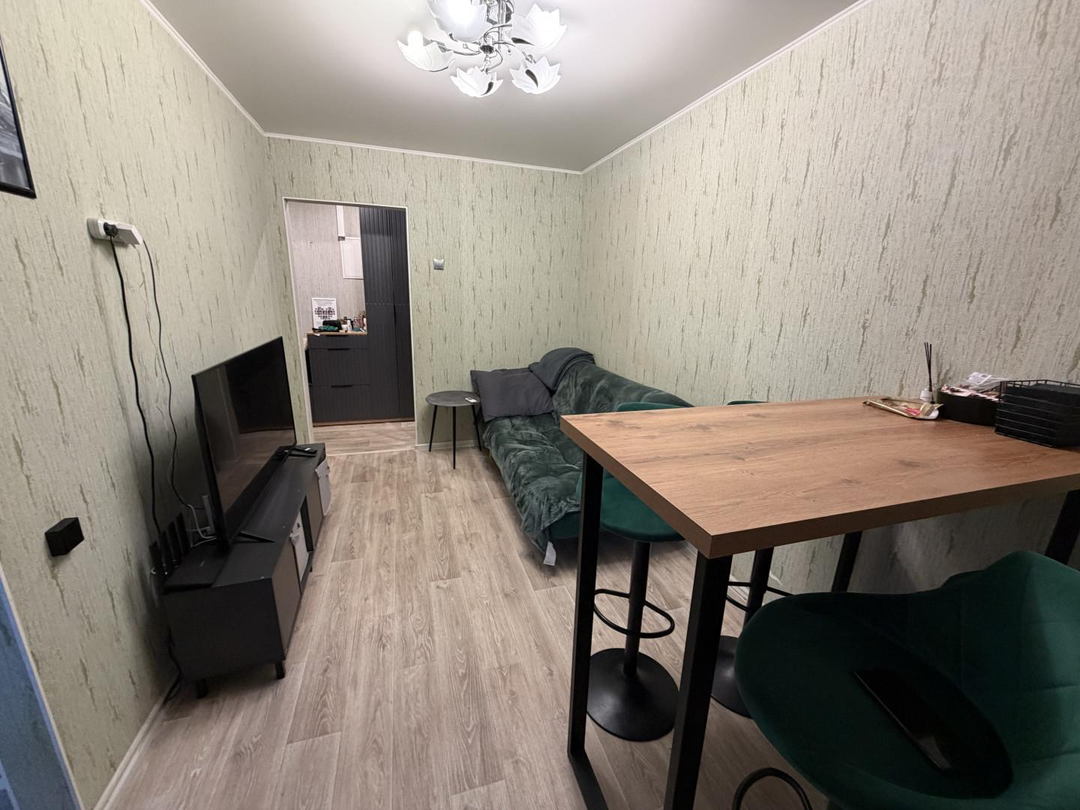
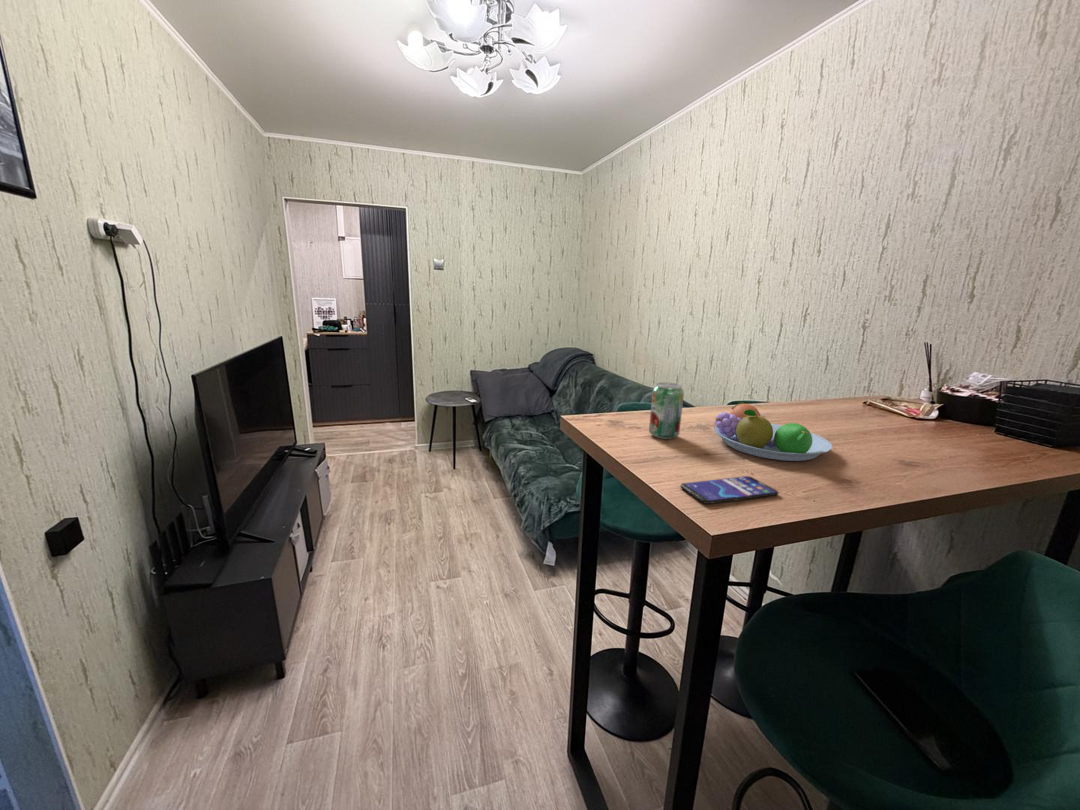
+ fruit bowl (771, 427)
+ smartphone (728, 489)
+ beverage can (666, 410)
